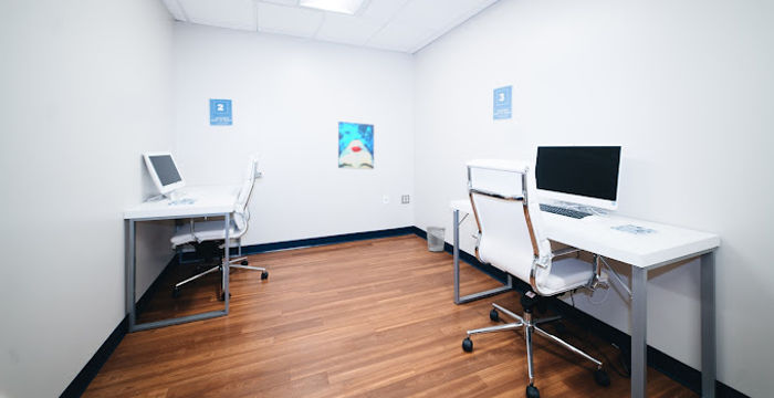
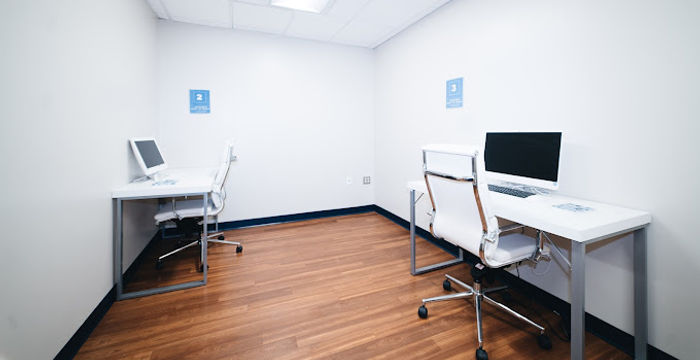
- wall art (356, 146)
- wastebasket (436, 239)
